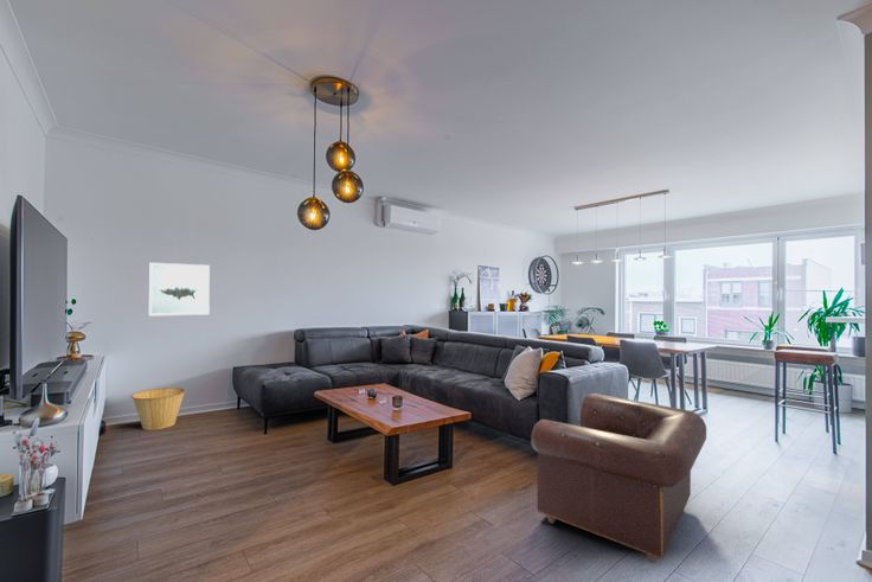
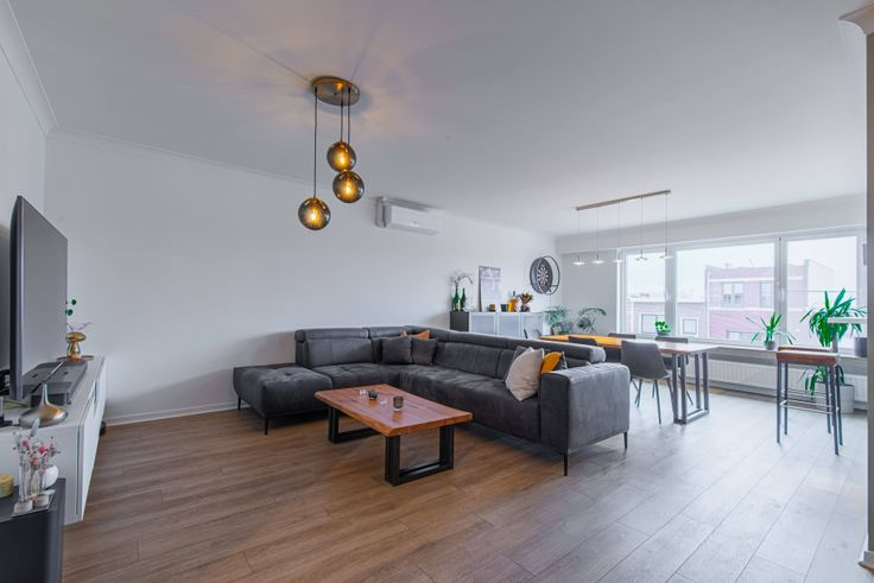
- wall art (180, 289)
- basket (159, 409)
- armchair (623, 465)
